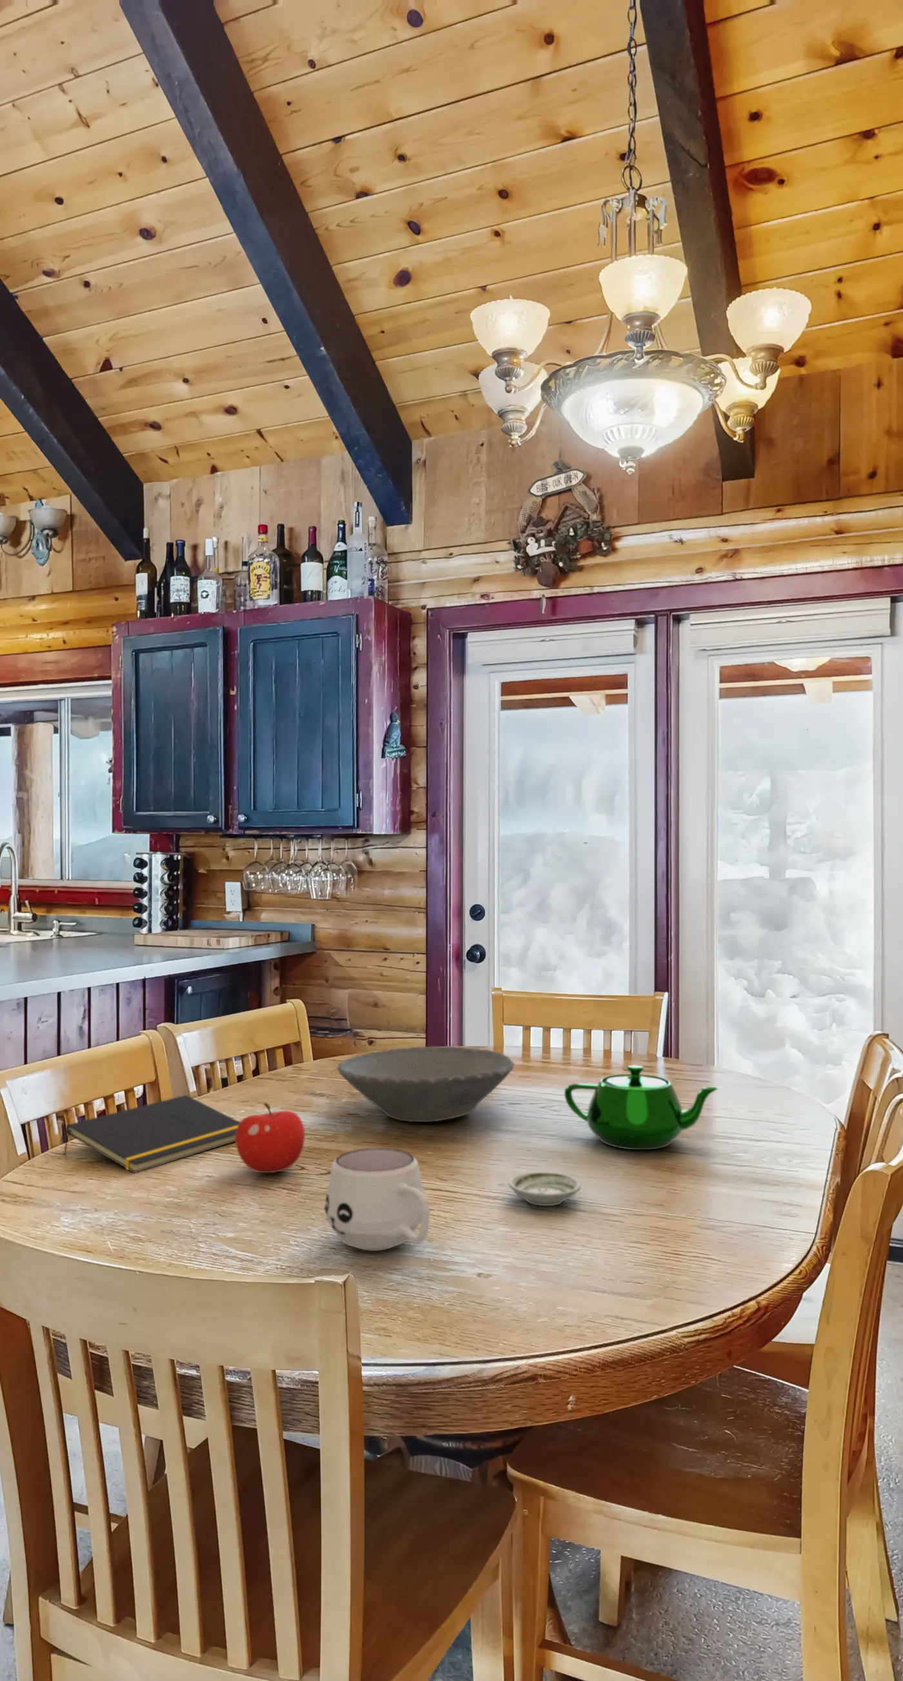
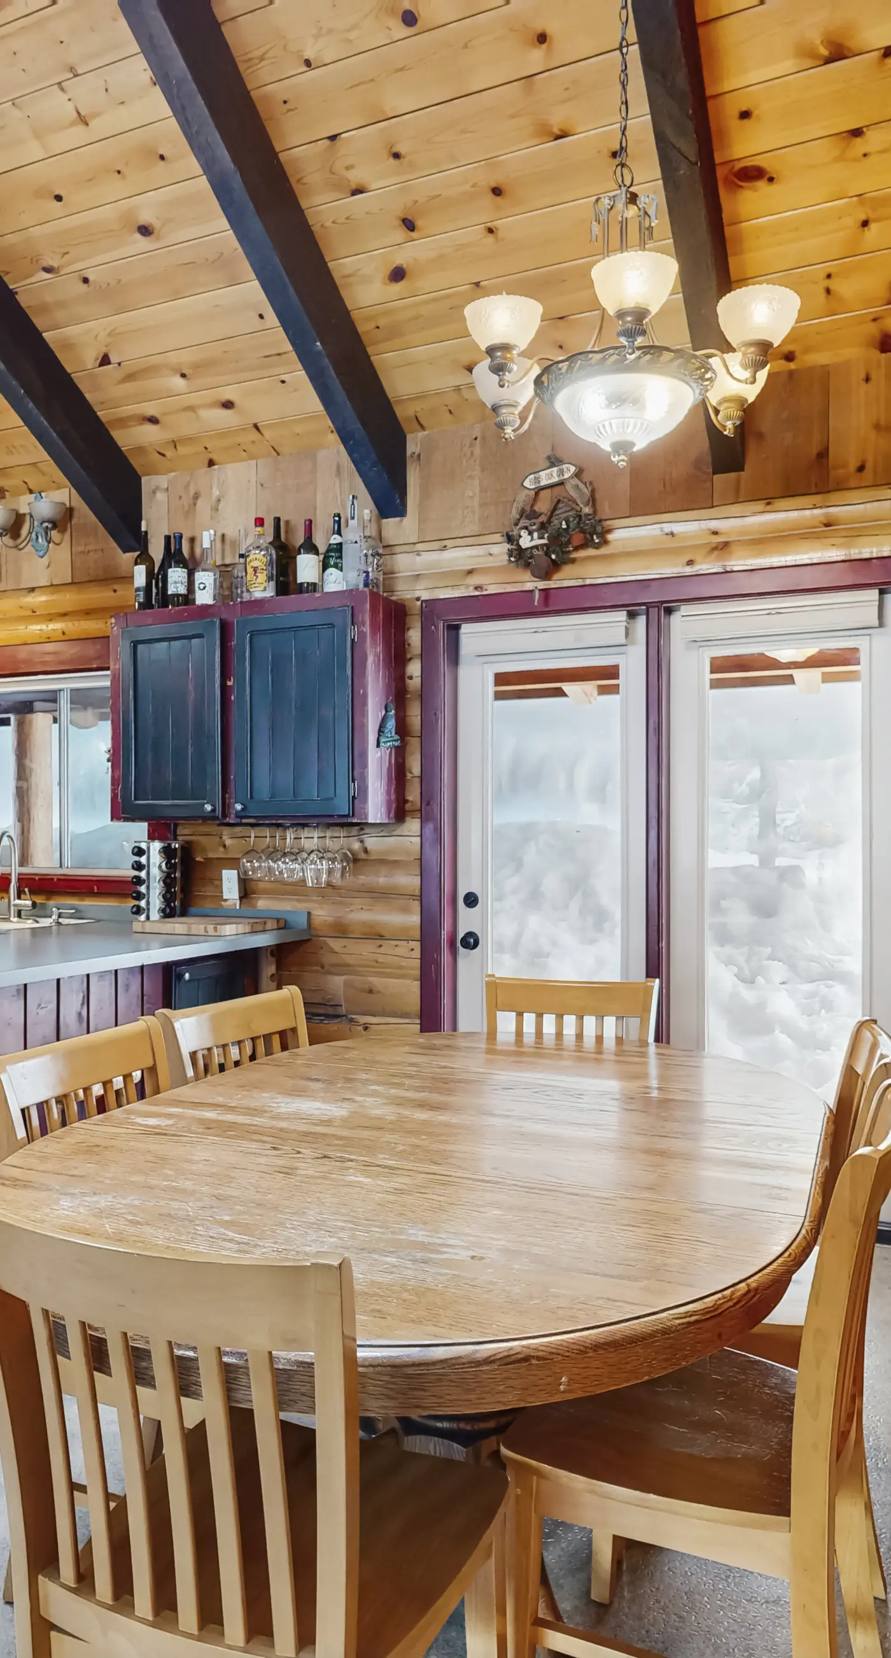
- fruit (270, 1136)
- bowl (427, 1087)
- mug (386, 1206)
- teapot (641, 1104)
- saucer (545, 1190)
- notepad (162, 1130)
